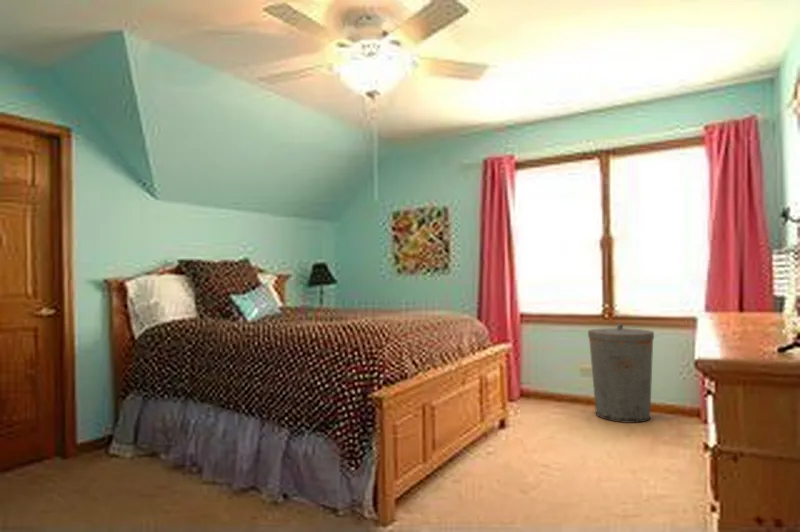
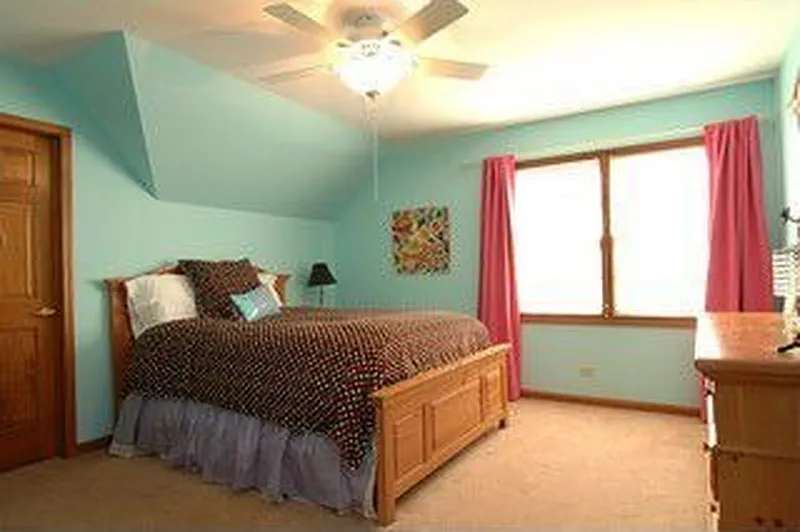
- trash can (621, 369)
